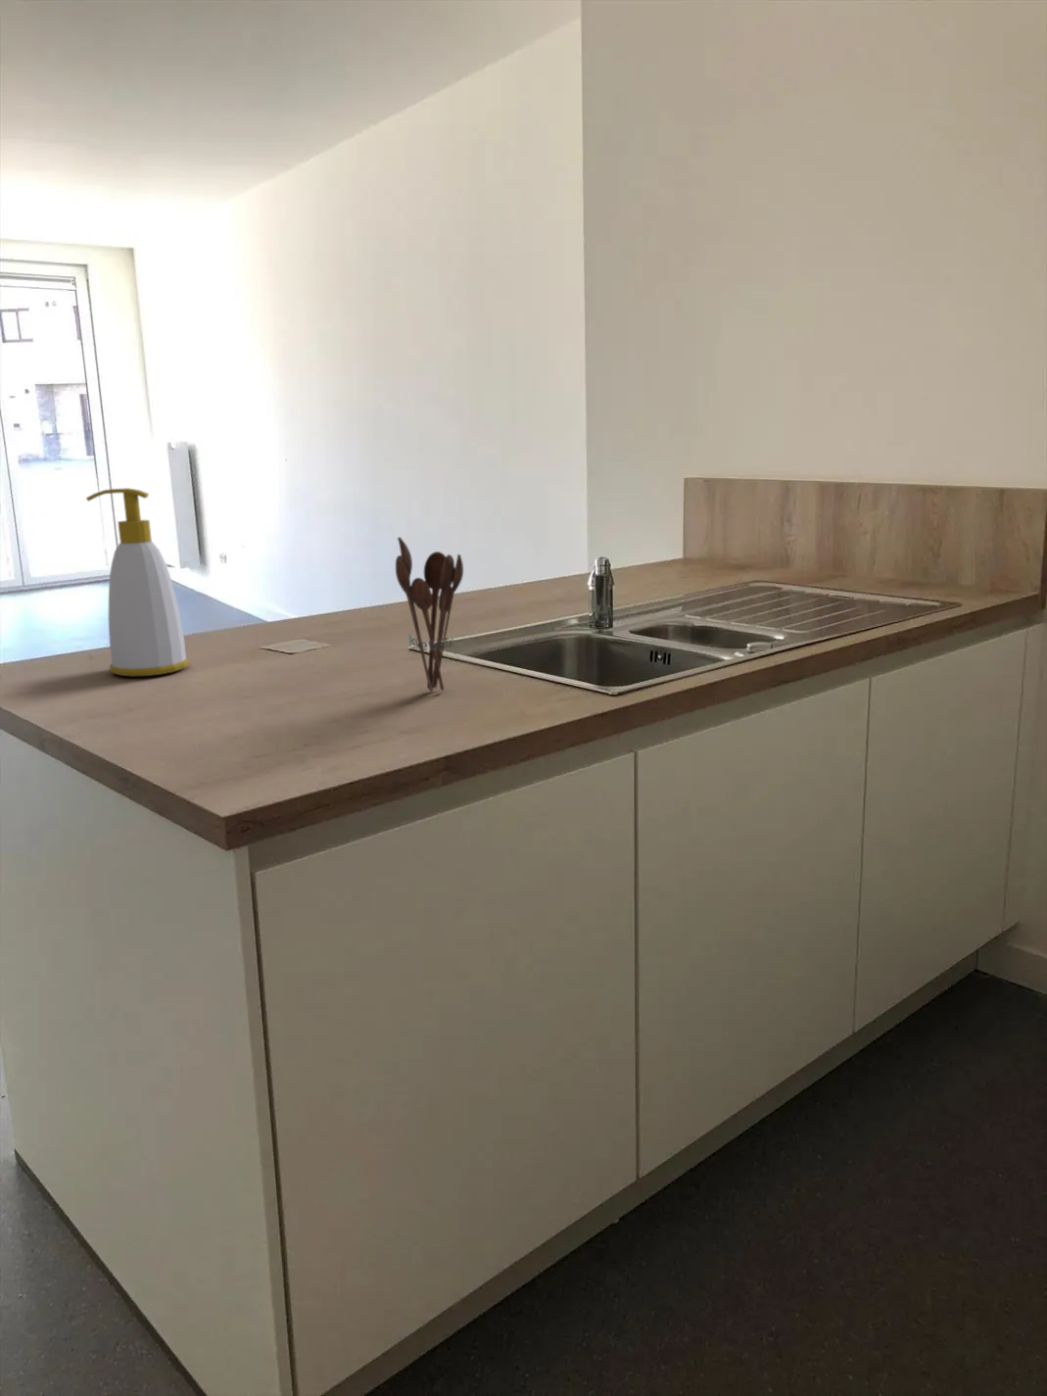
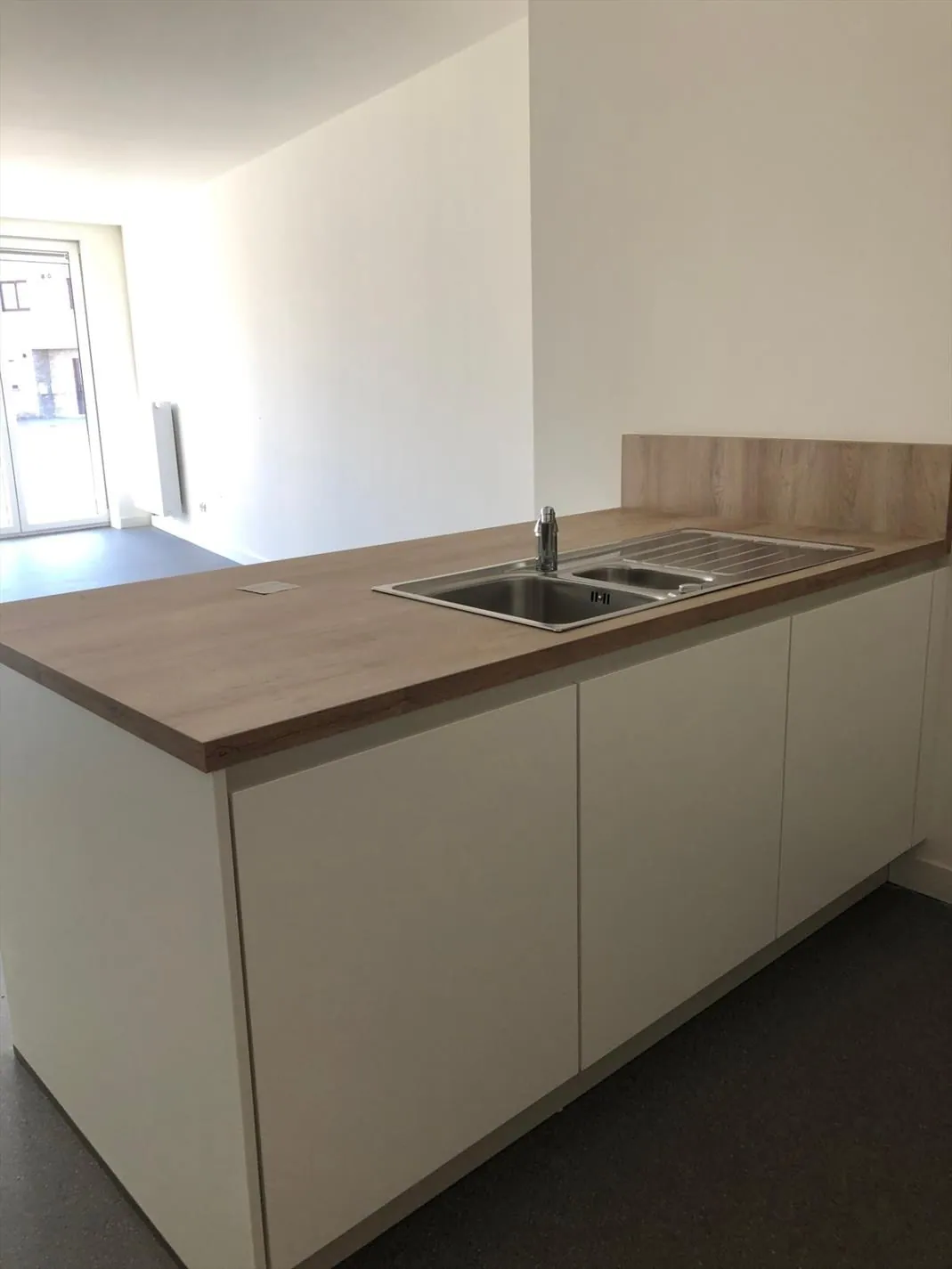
- utensil holder (427, 614)
- soap bottle (139, 580)
